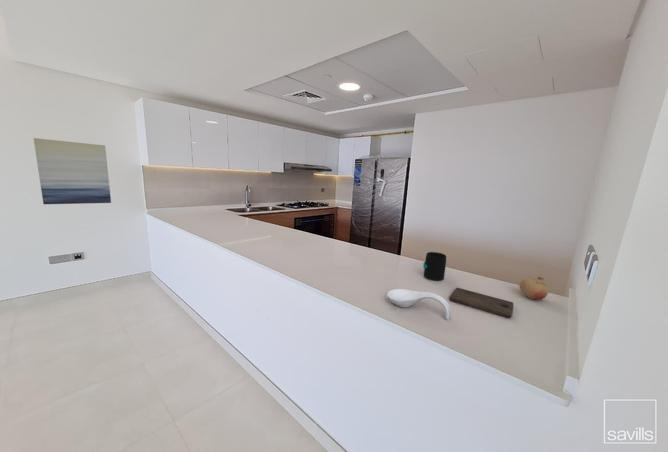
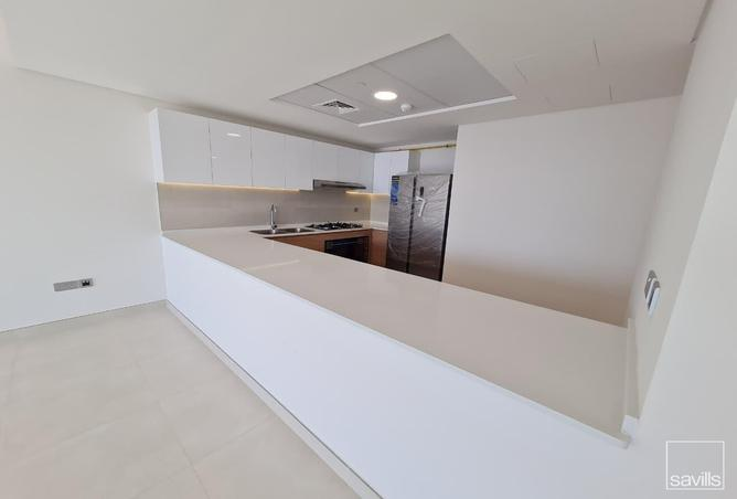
- mug (435, 264)
- fruit (533, 287)
- wall art (75, 173)
- spoon rest (417, 299)
- cutting board (480, 301)
